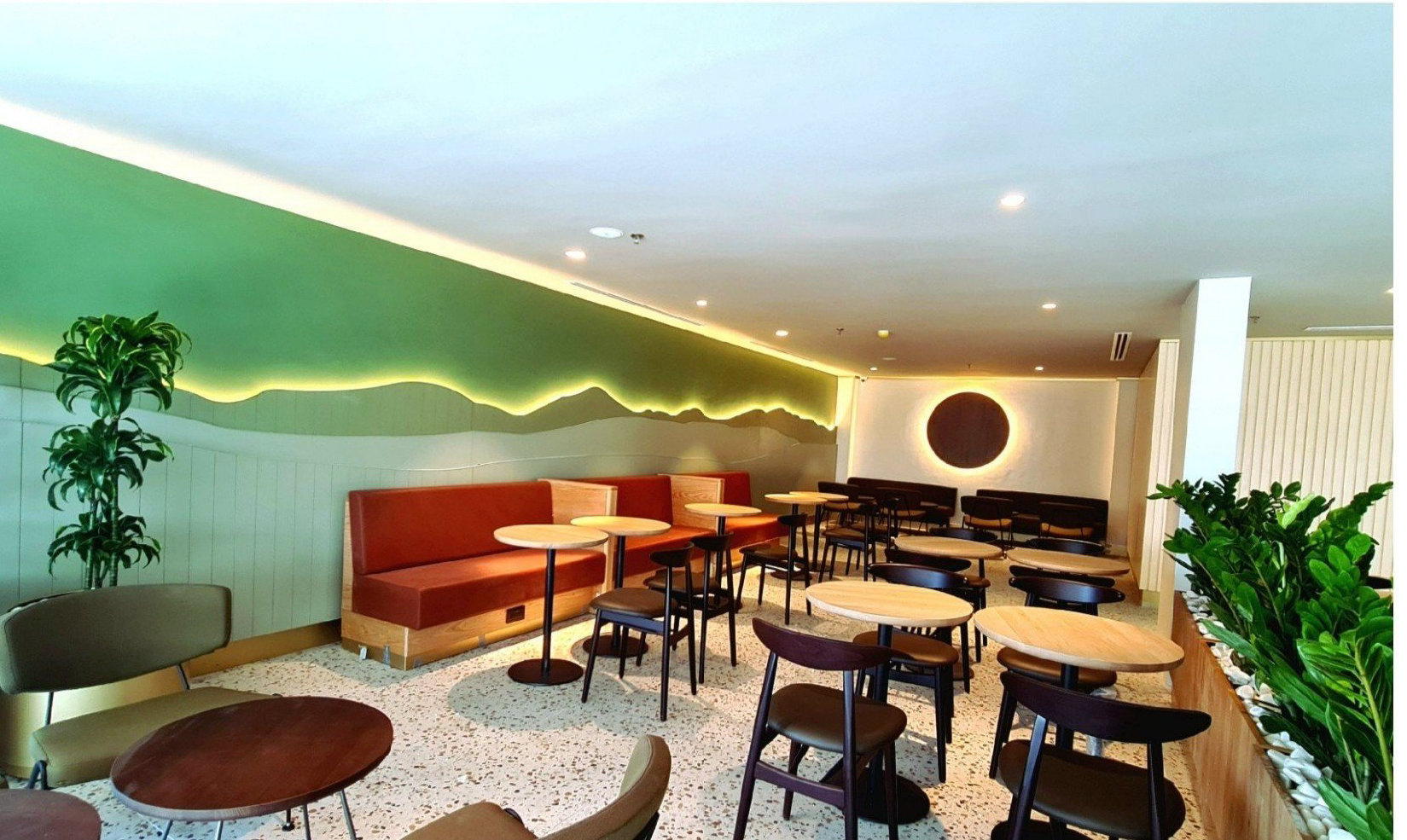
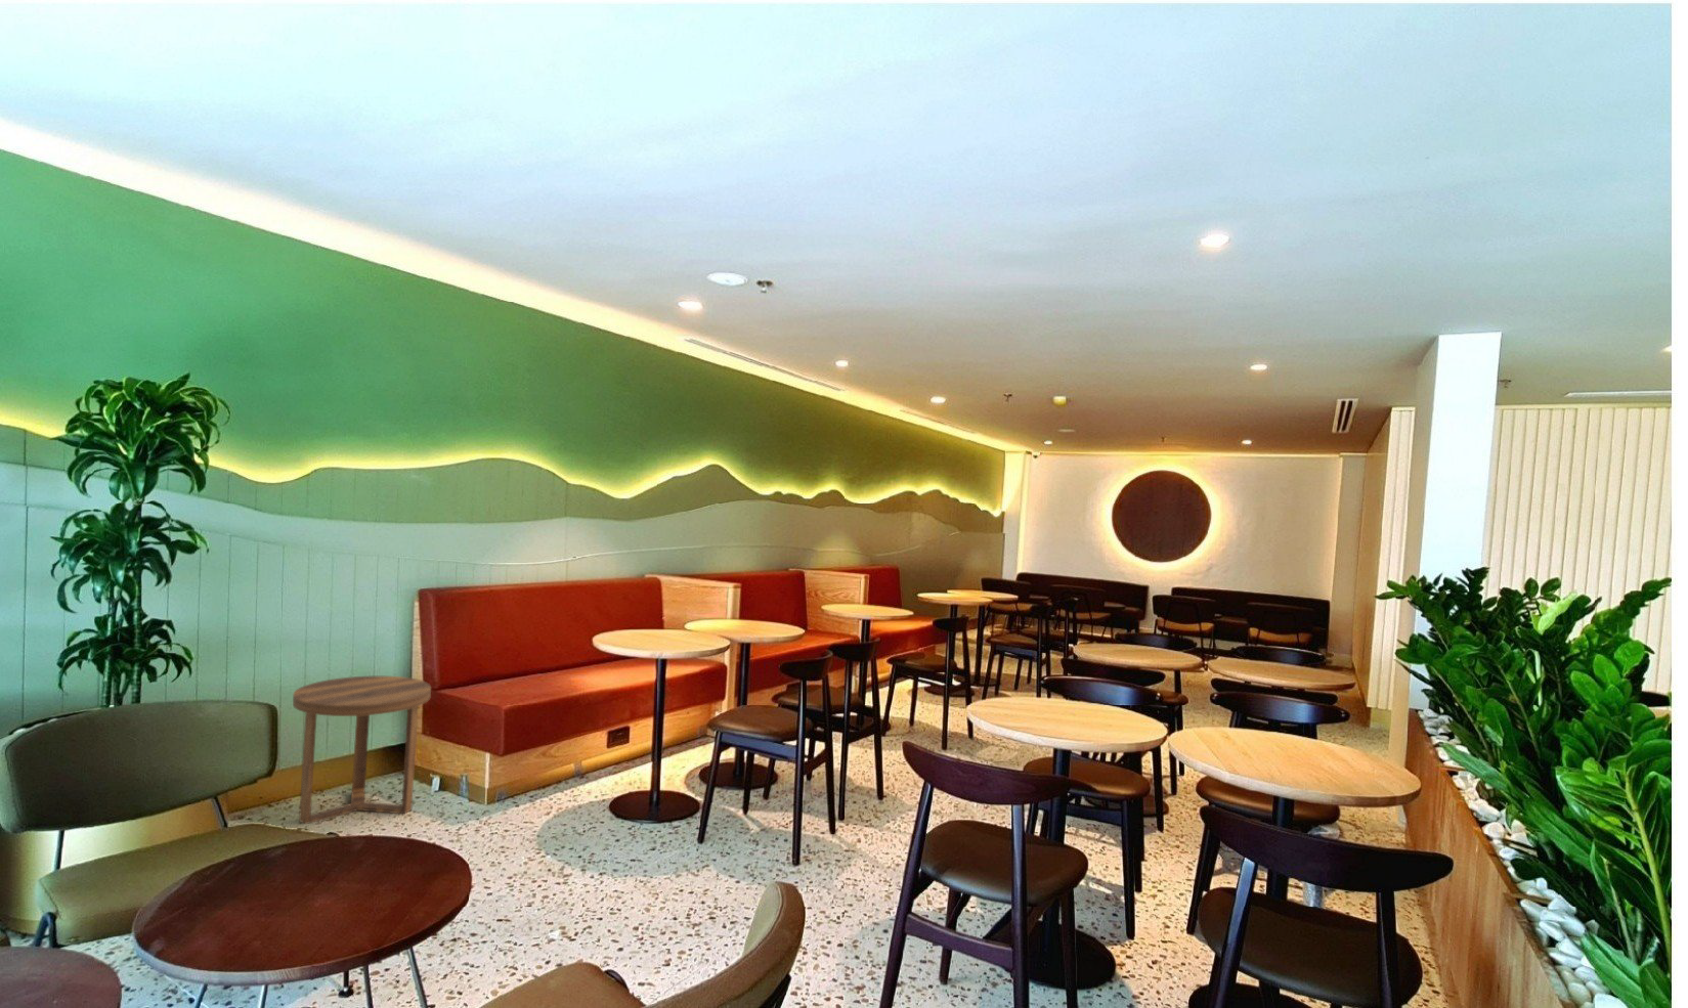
+ side table (361, 748)
